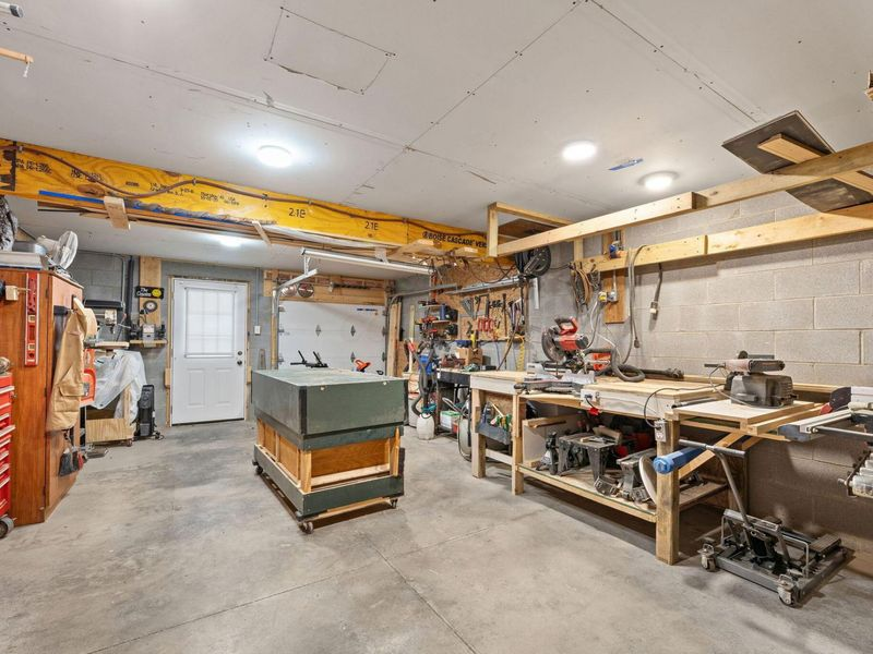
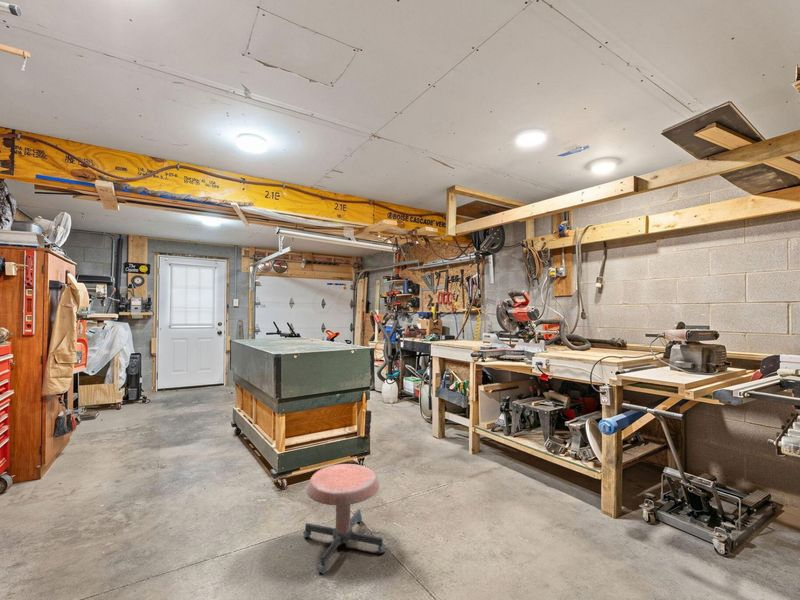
+ stool (343, 510)
